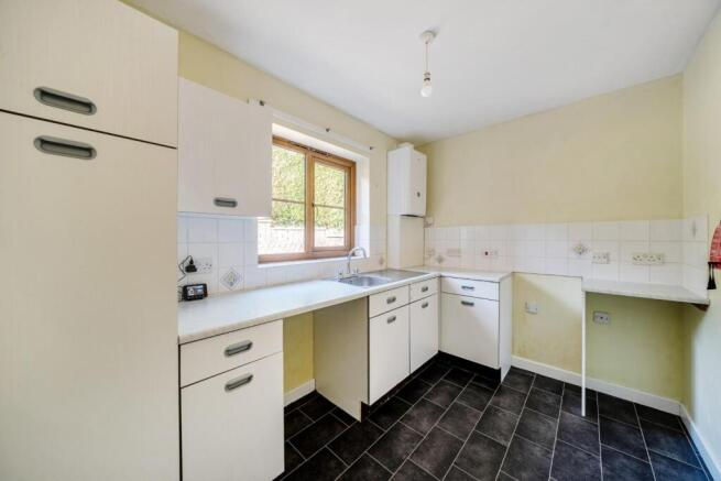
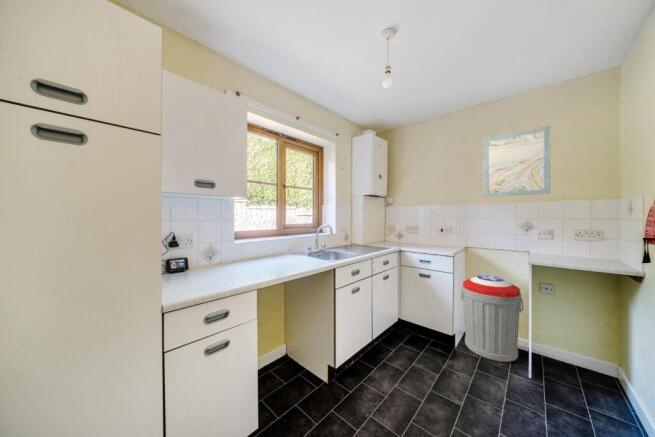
+ trash can (490, 313)
+ wall art (514, 164)
